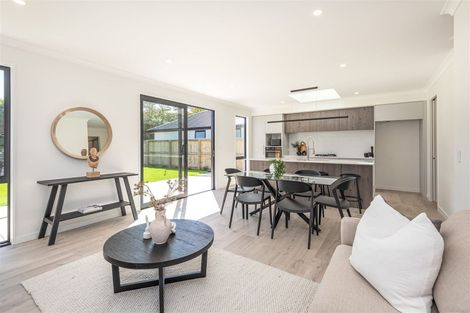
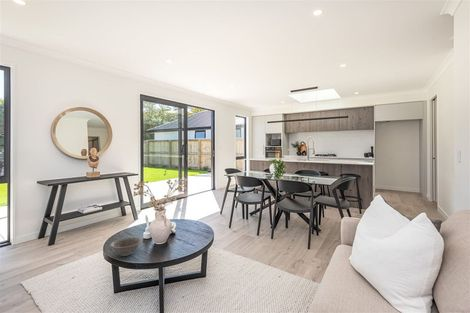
+ decorative bowl (126, 247)
